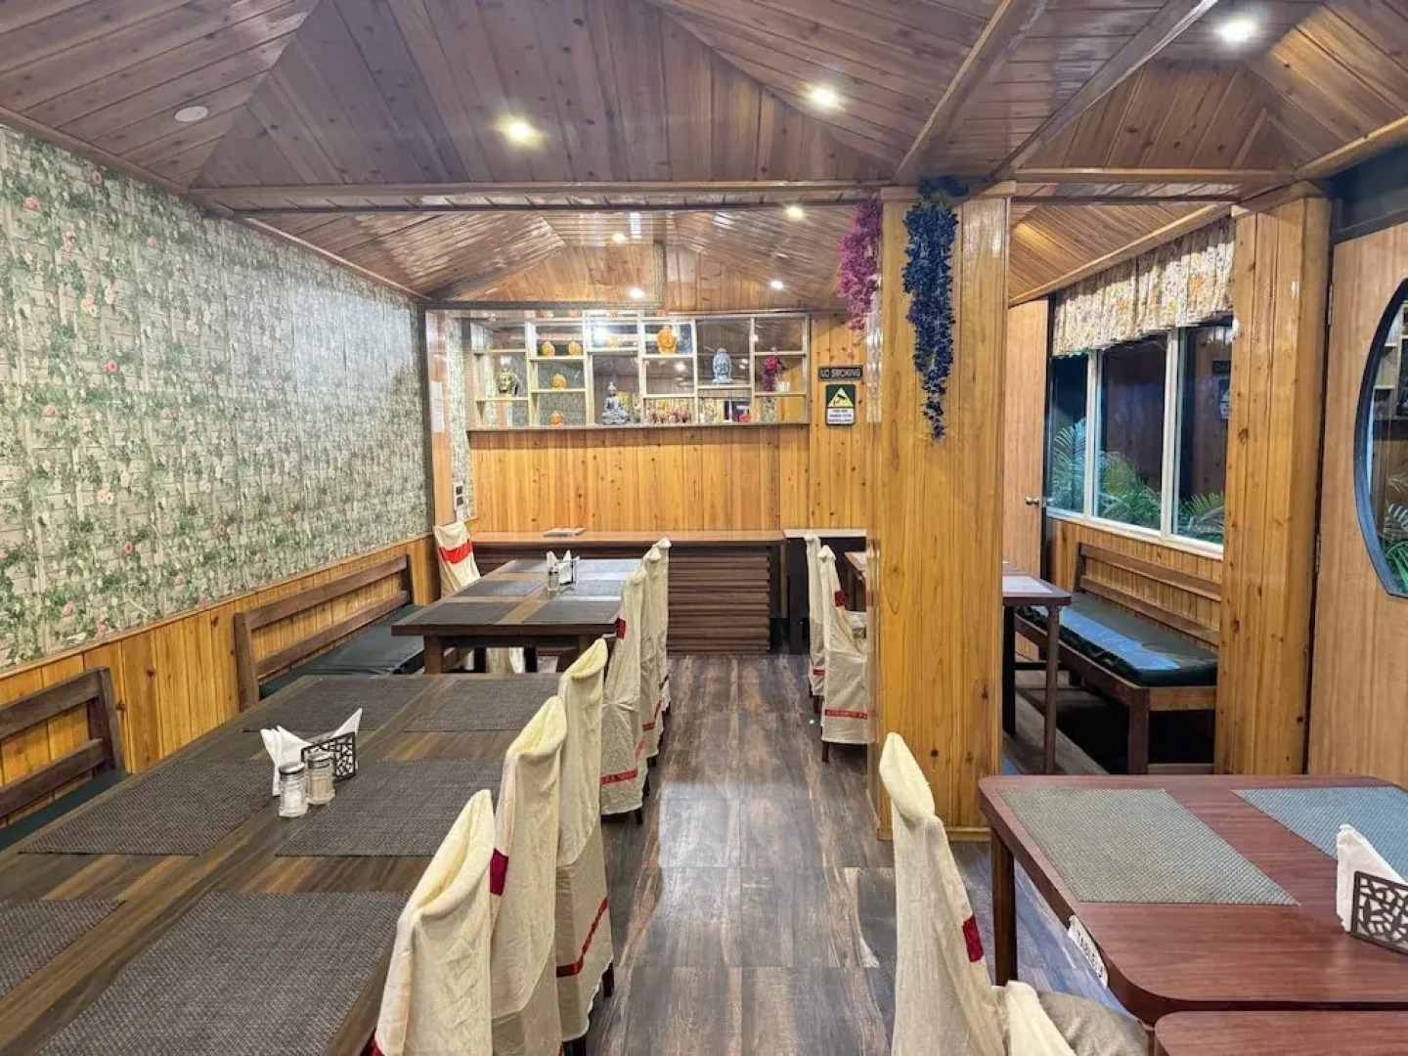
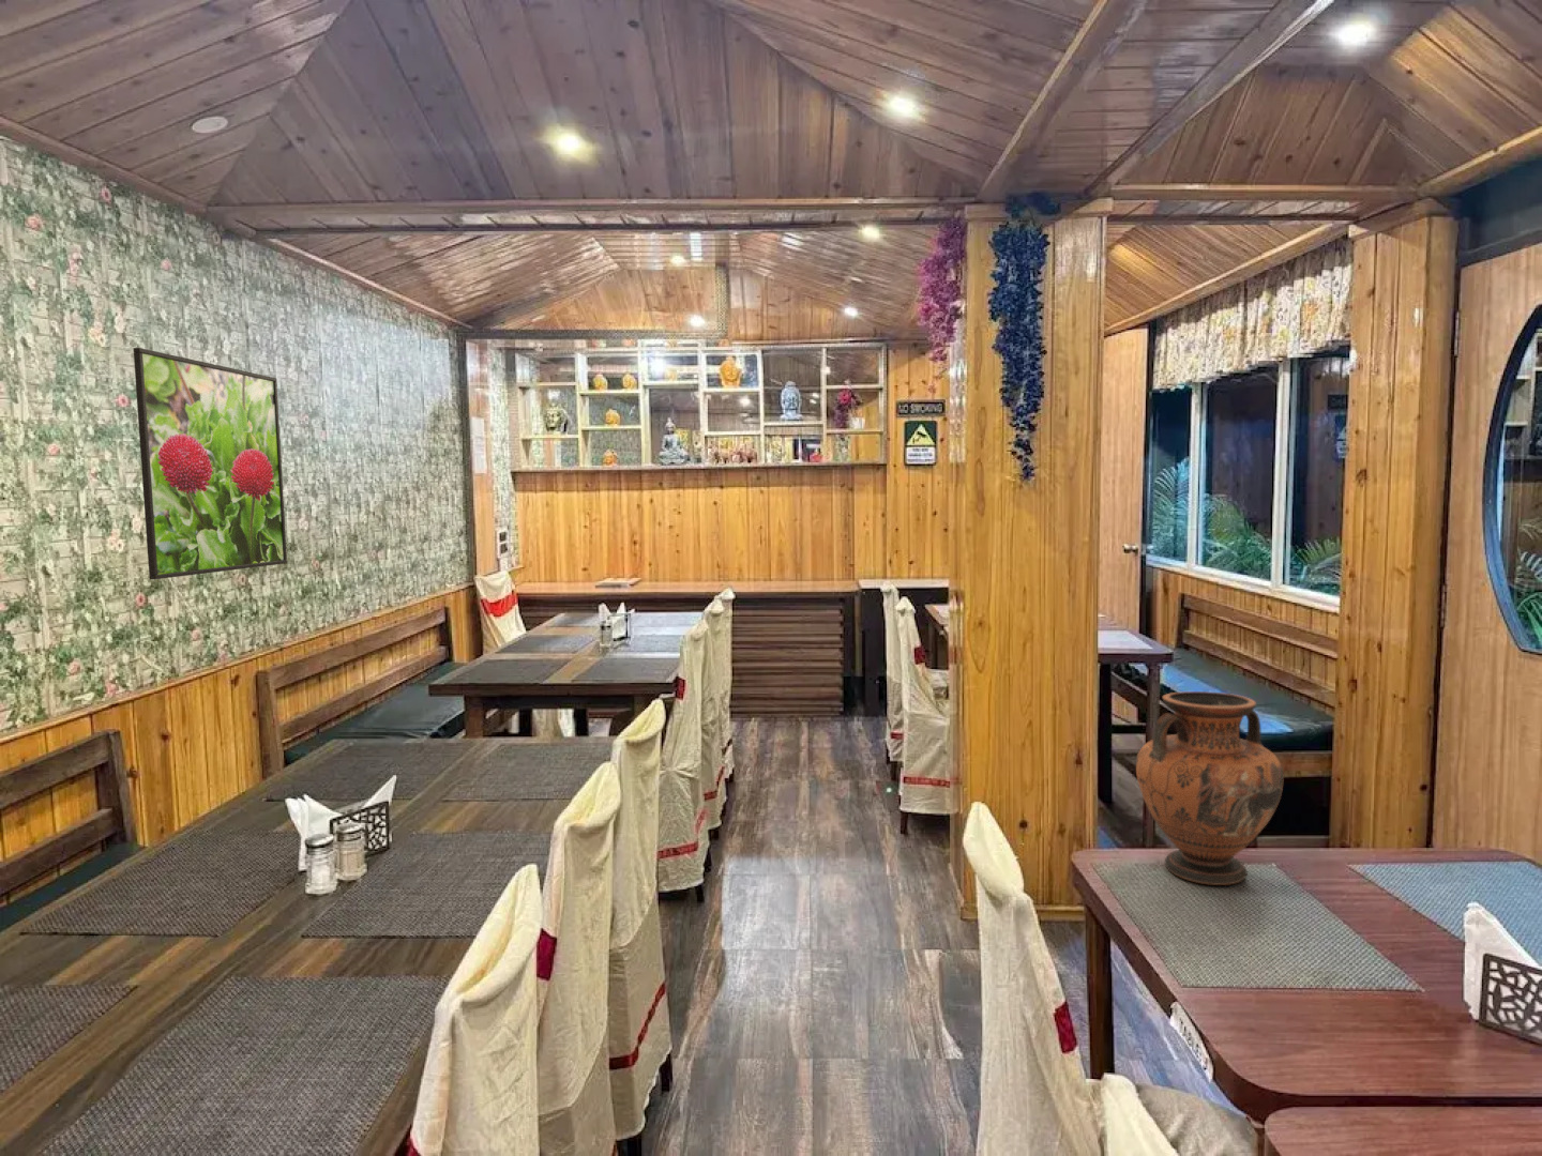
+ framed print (219, 467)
+ vase (1207, 784)
